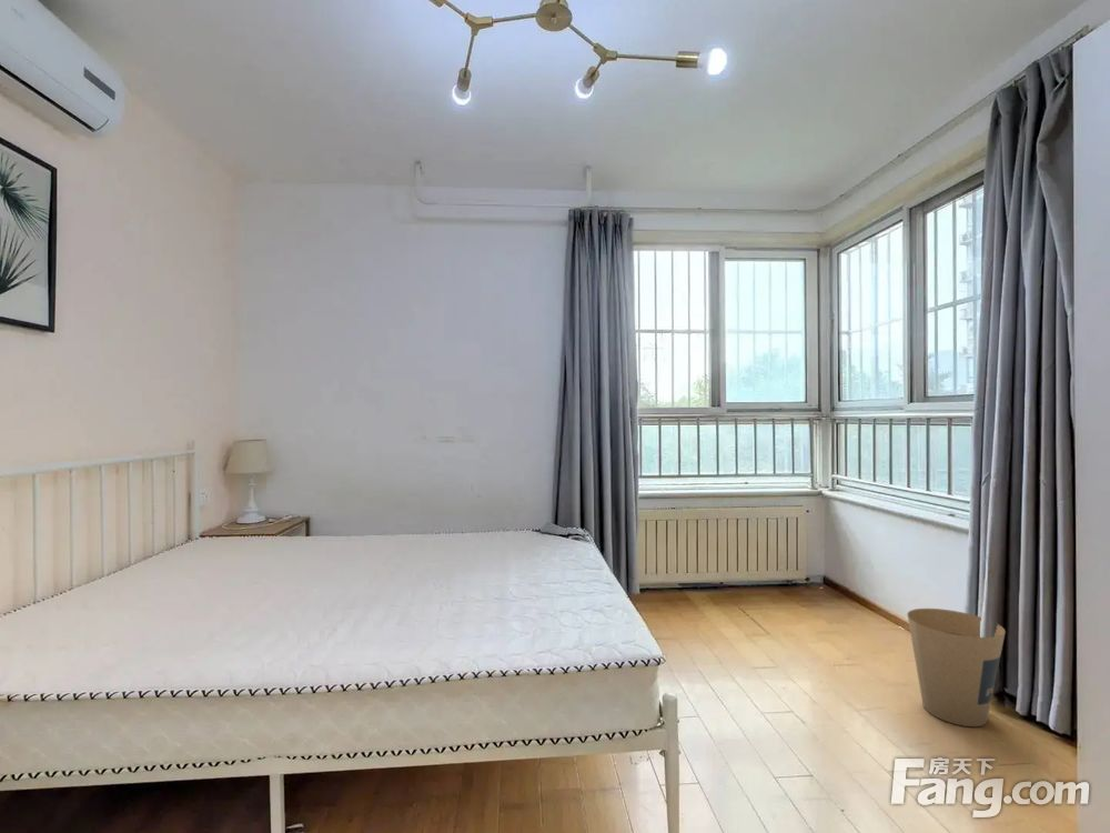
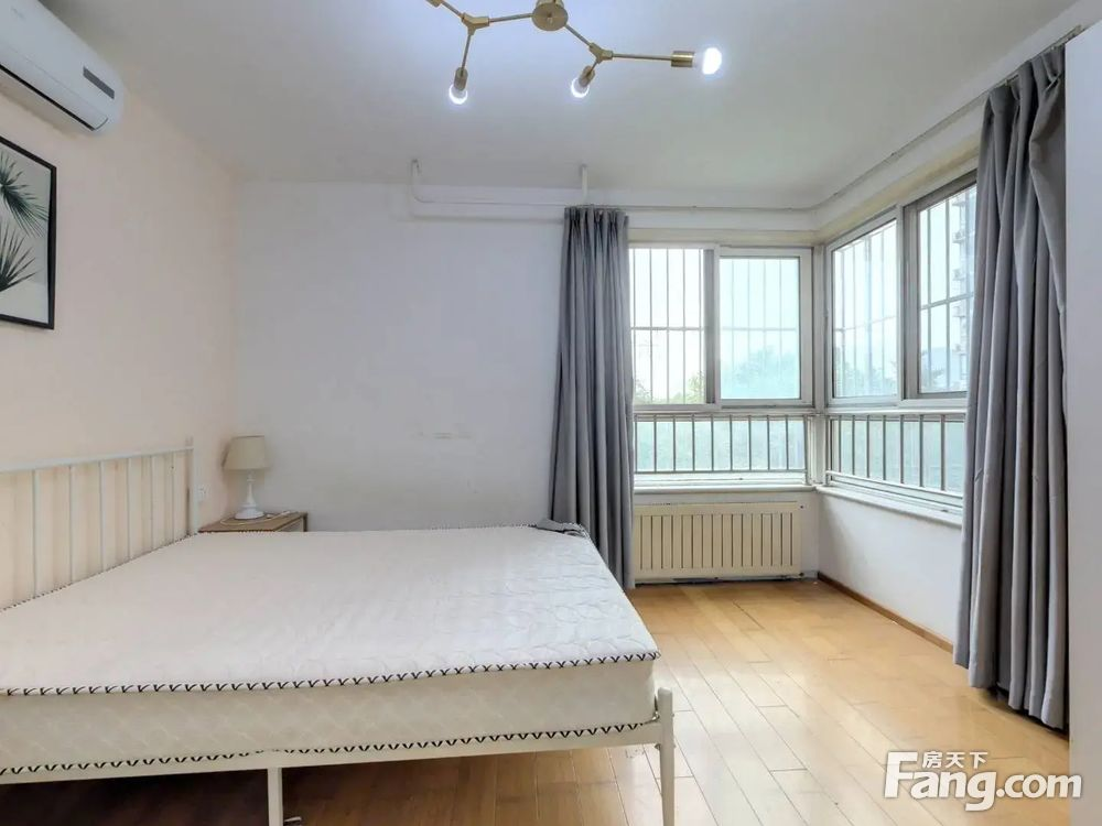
- trash can (953, 666)
